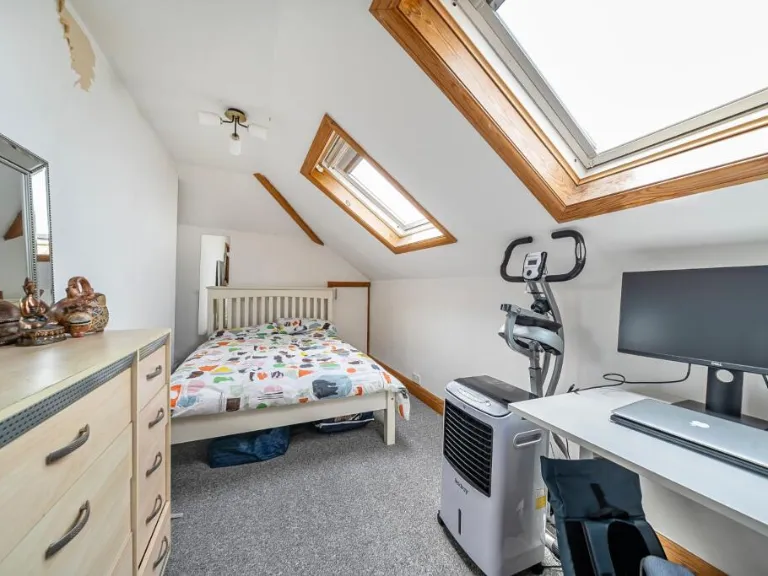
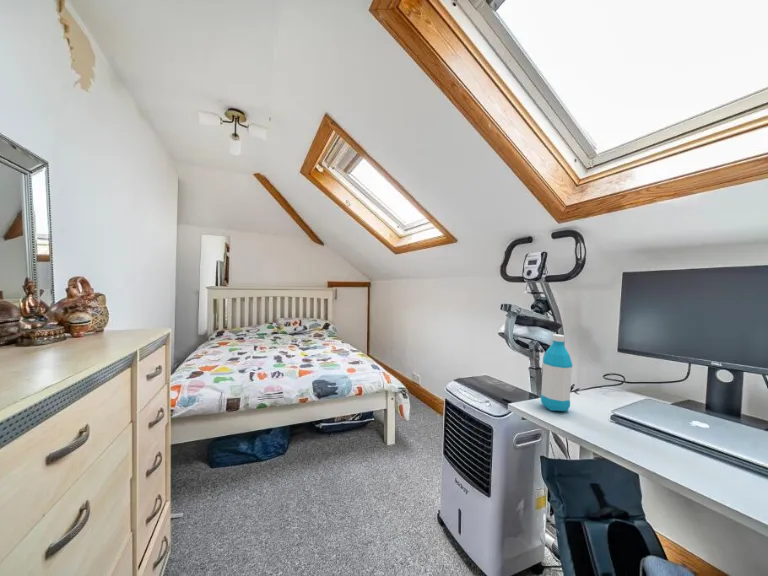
+ water bottle (556, 371)
